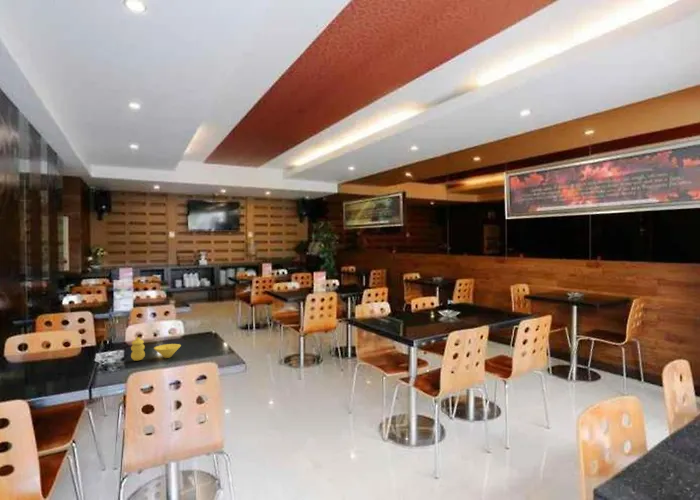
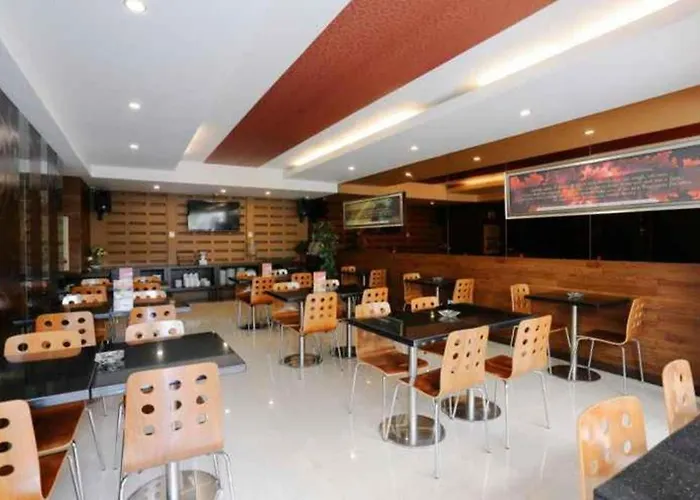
- condiment set (156, 347)
